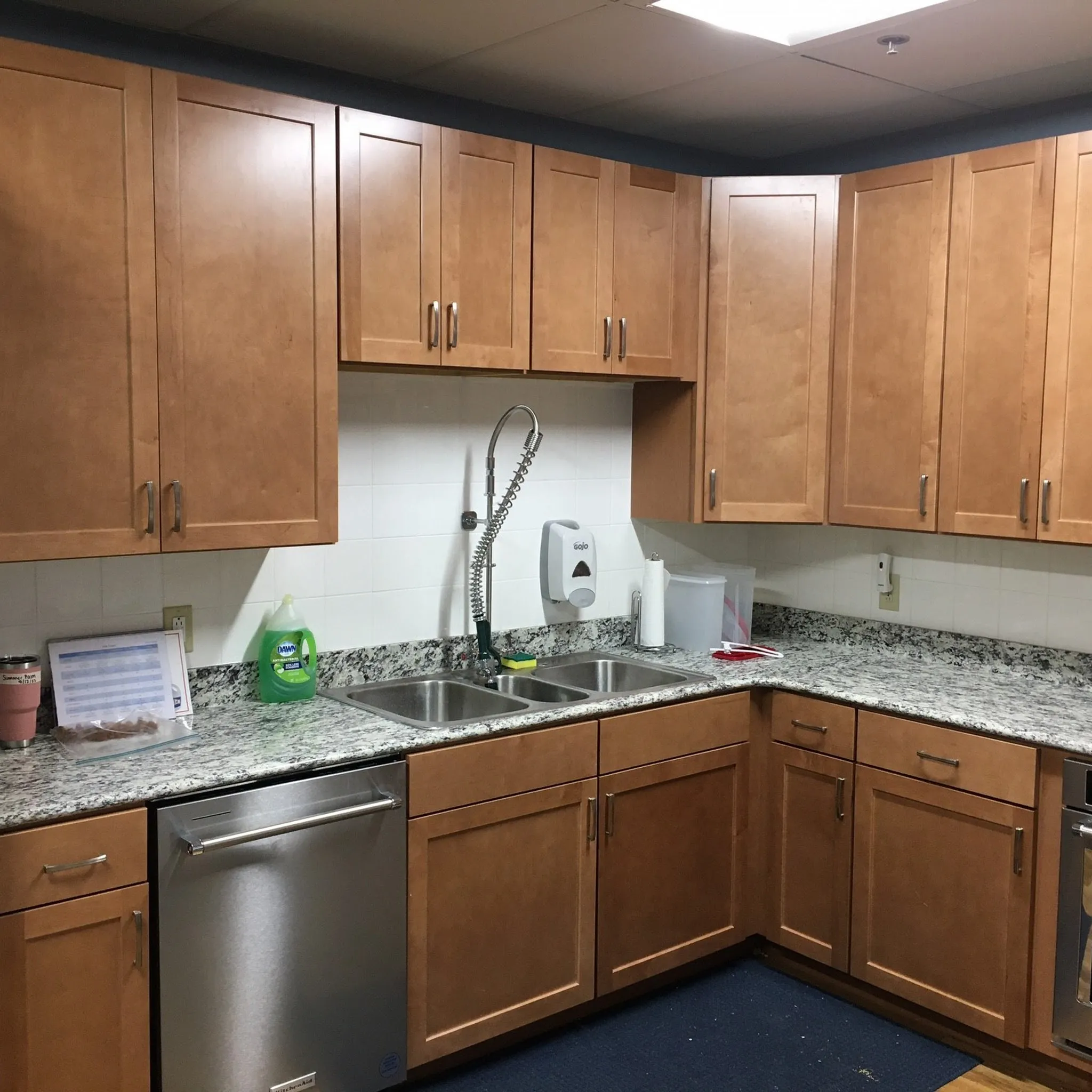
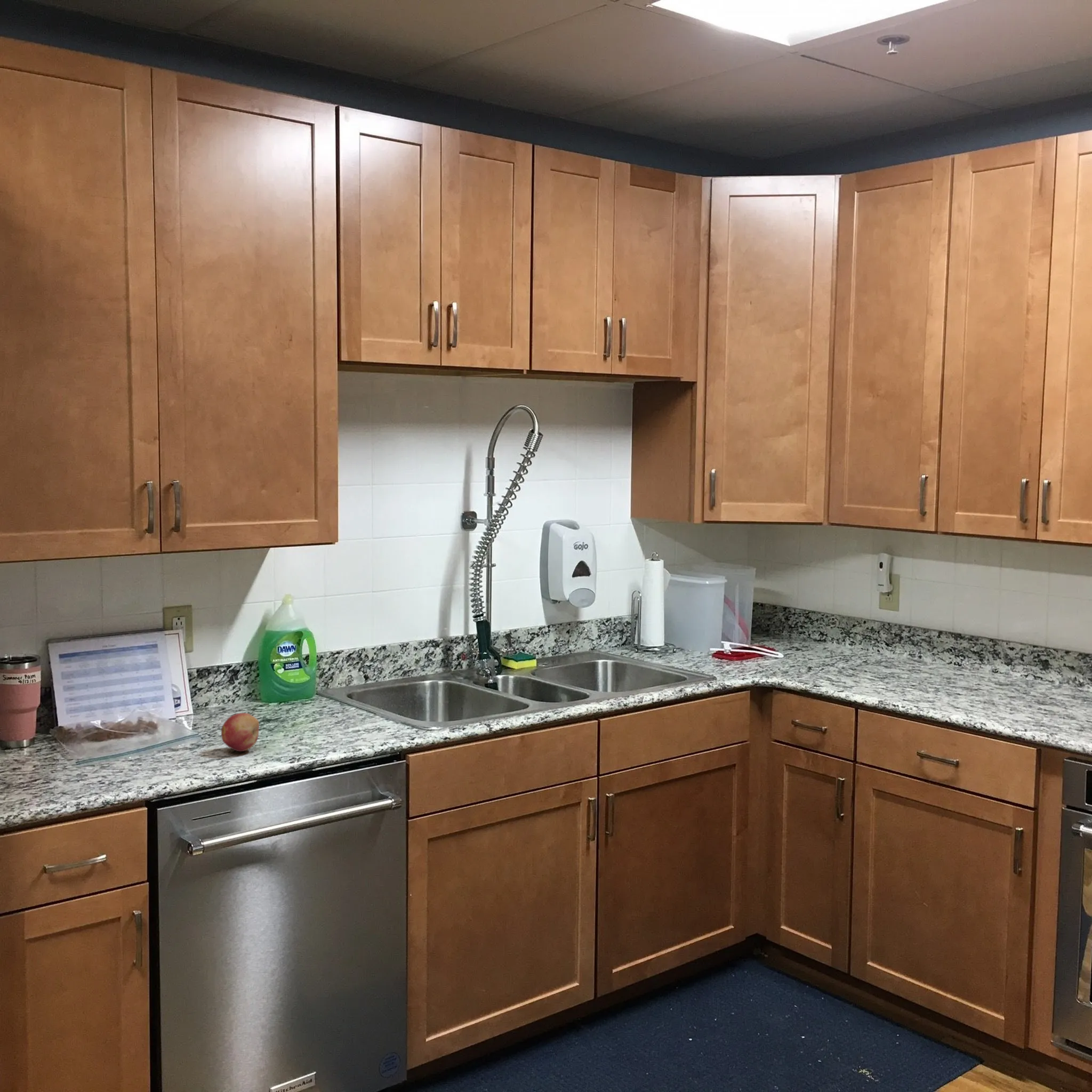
+ fruit (240, 732)
